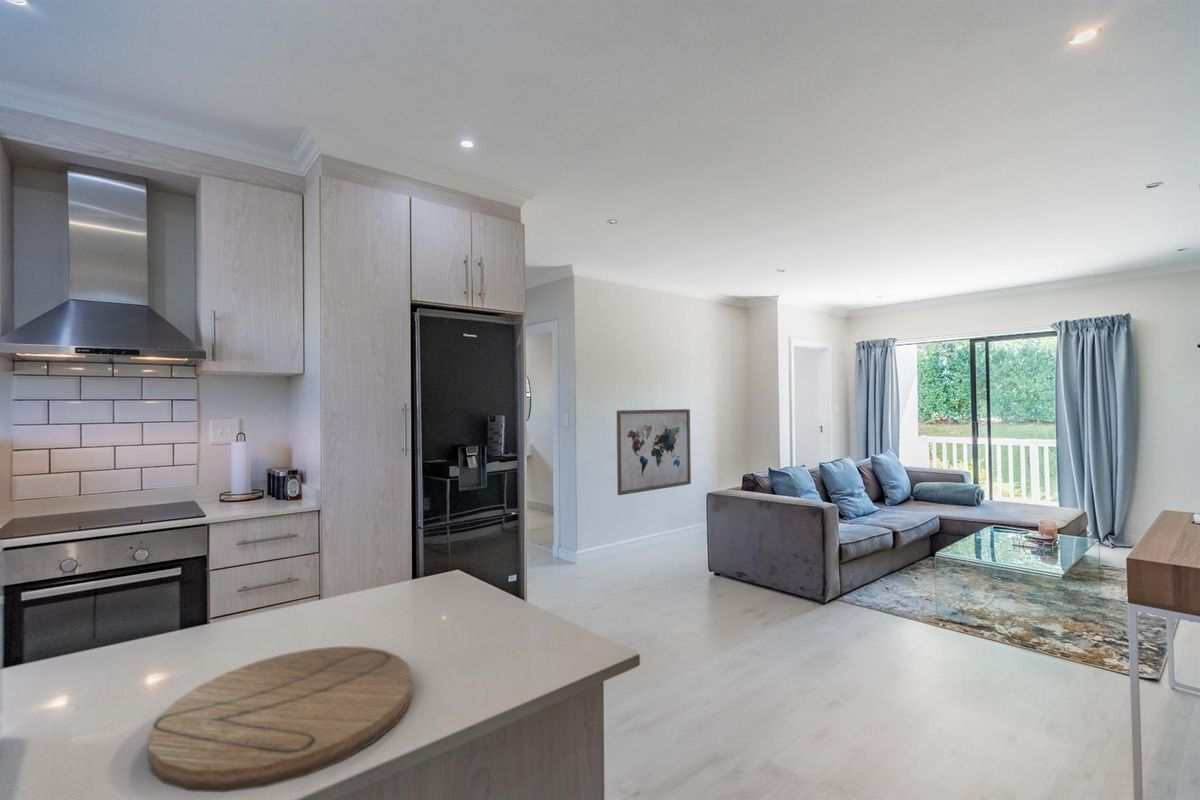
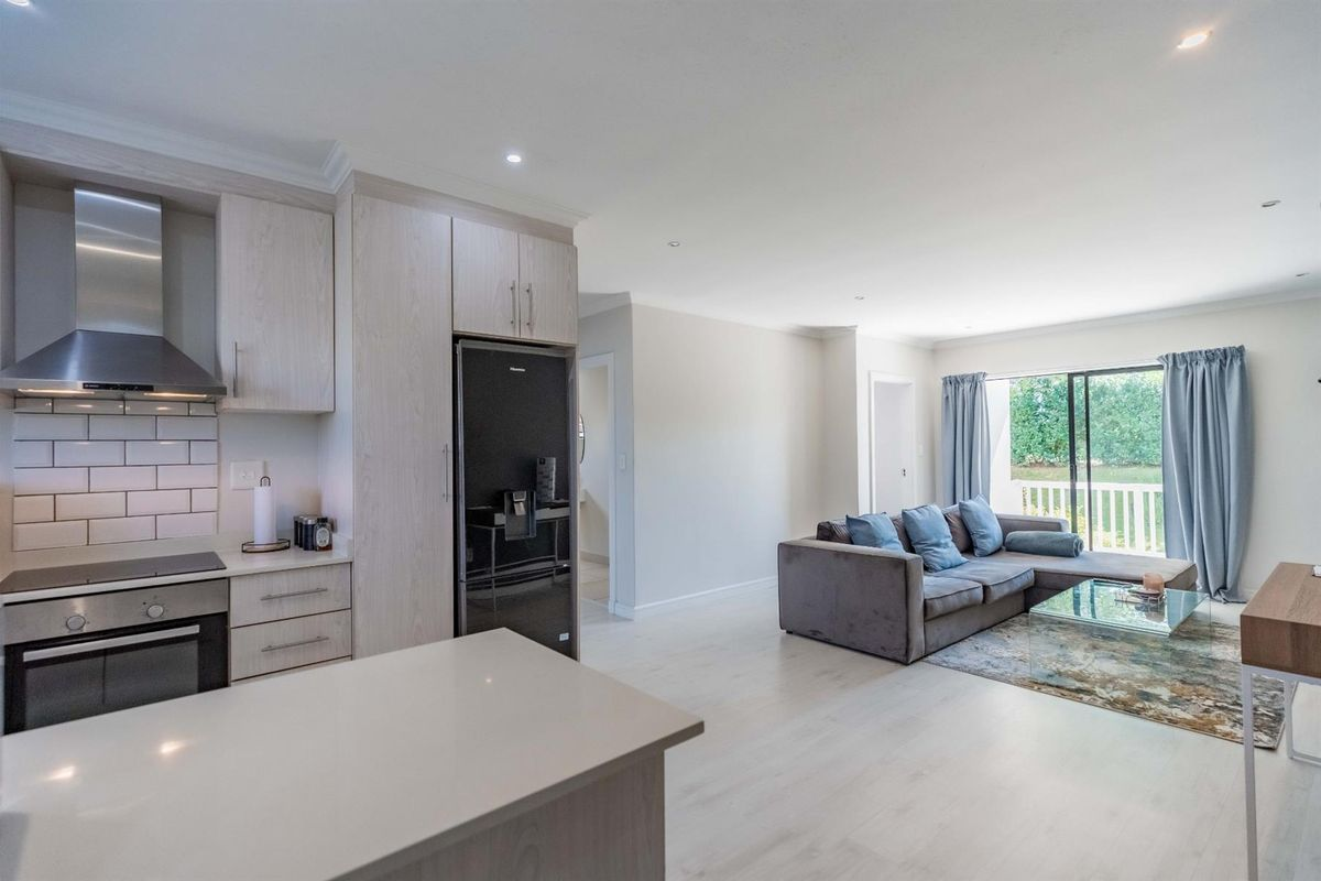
- cutting board (293, 704)
- wall art (655, 449)
